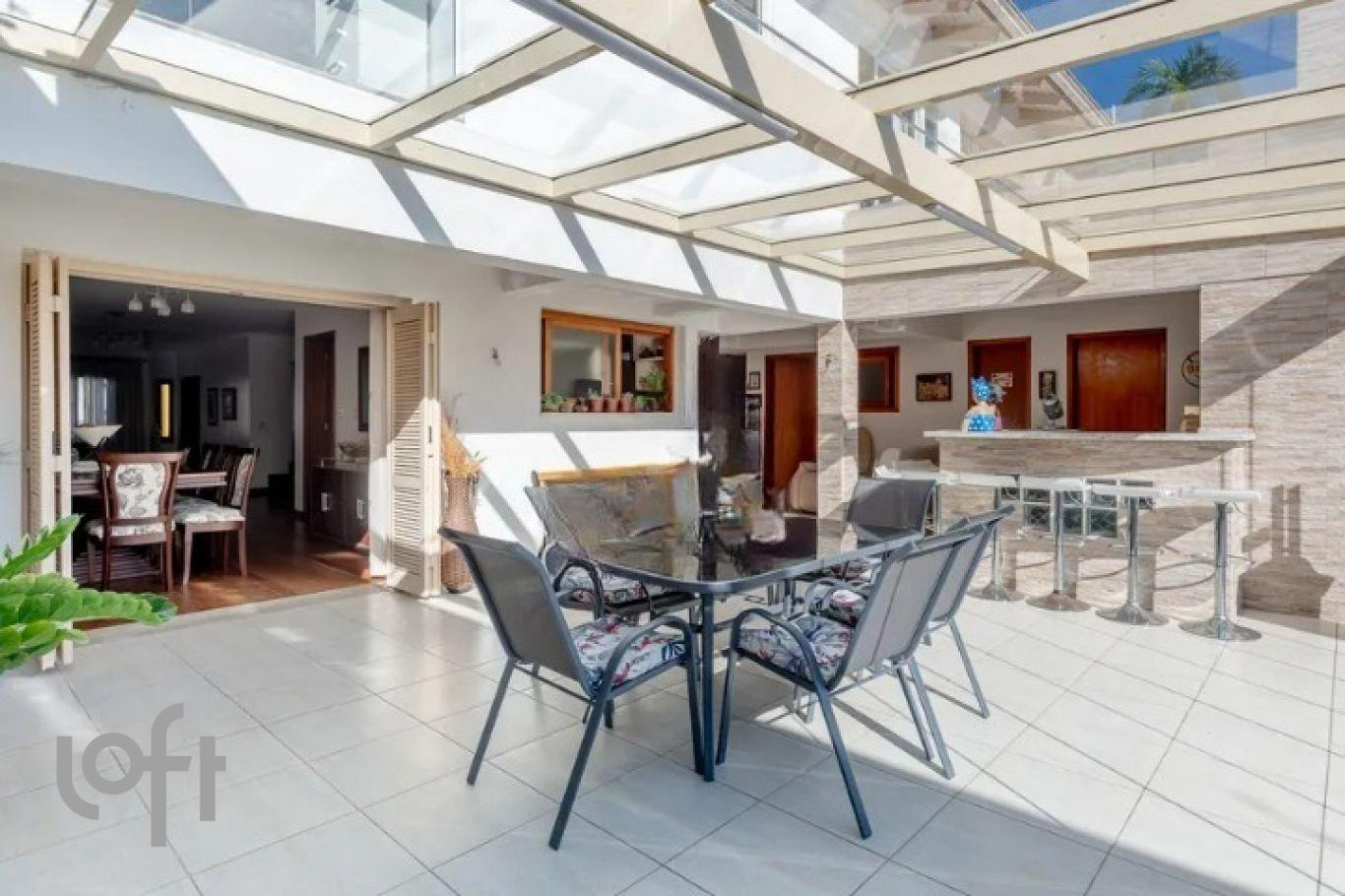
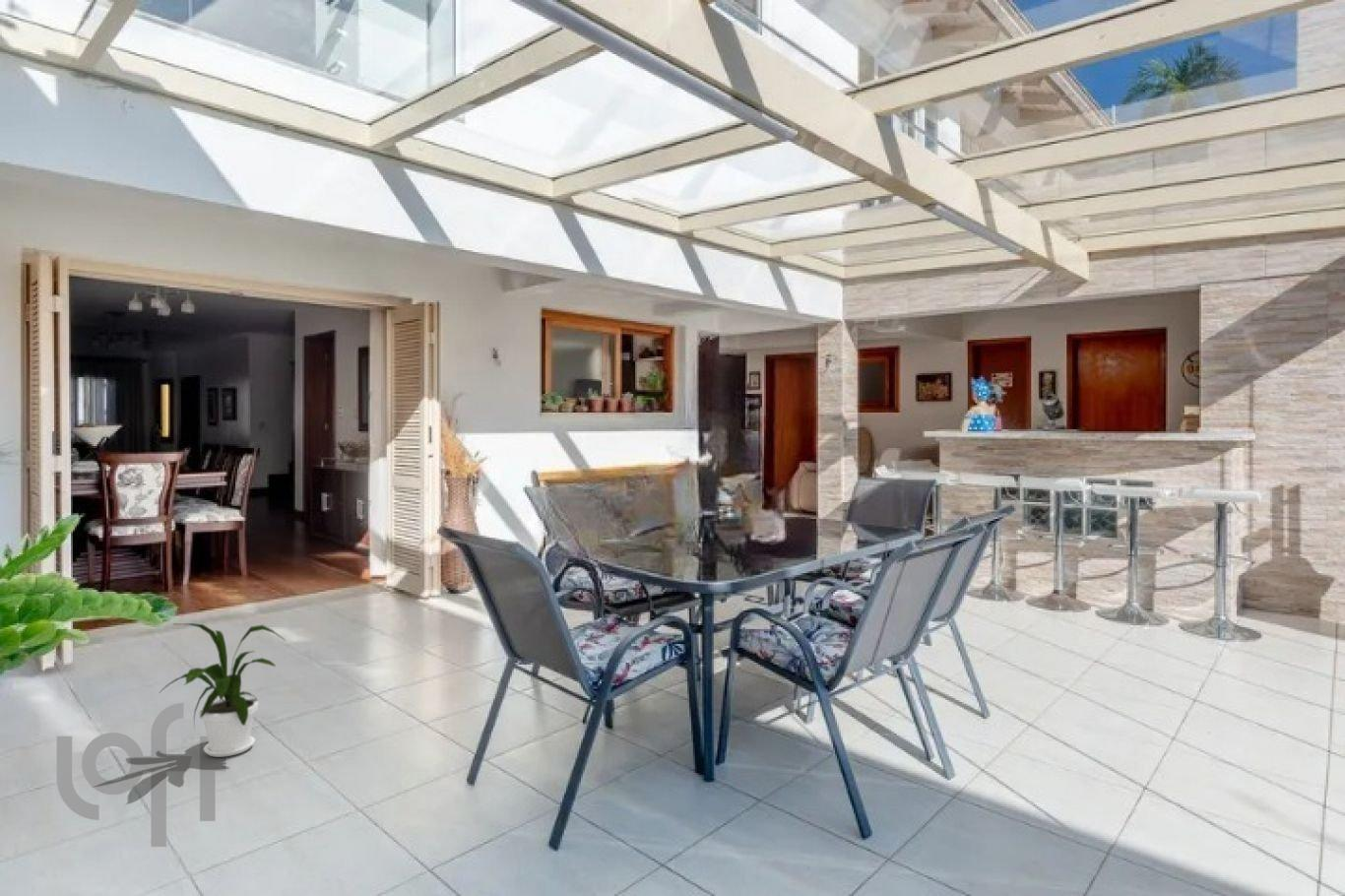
+ house plant (225, 683)
